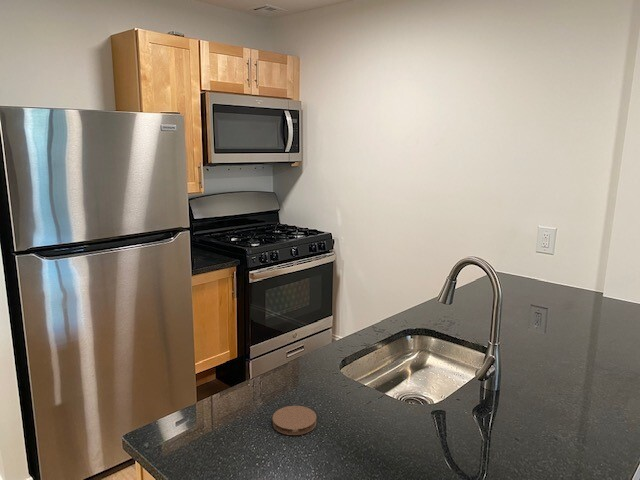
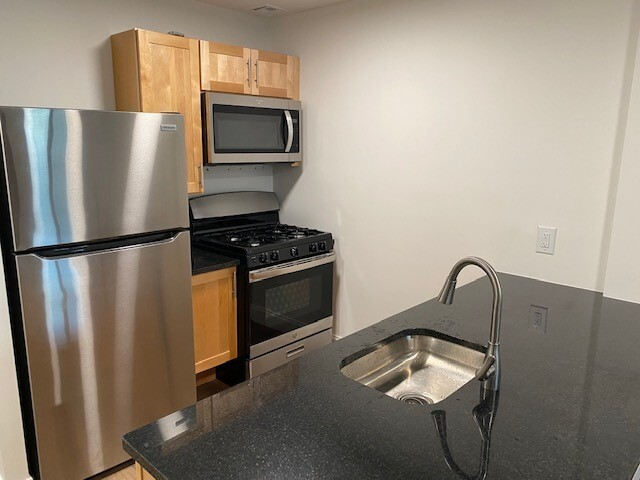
- coaster (294, 419)
